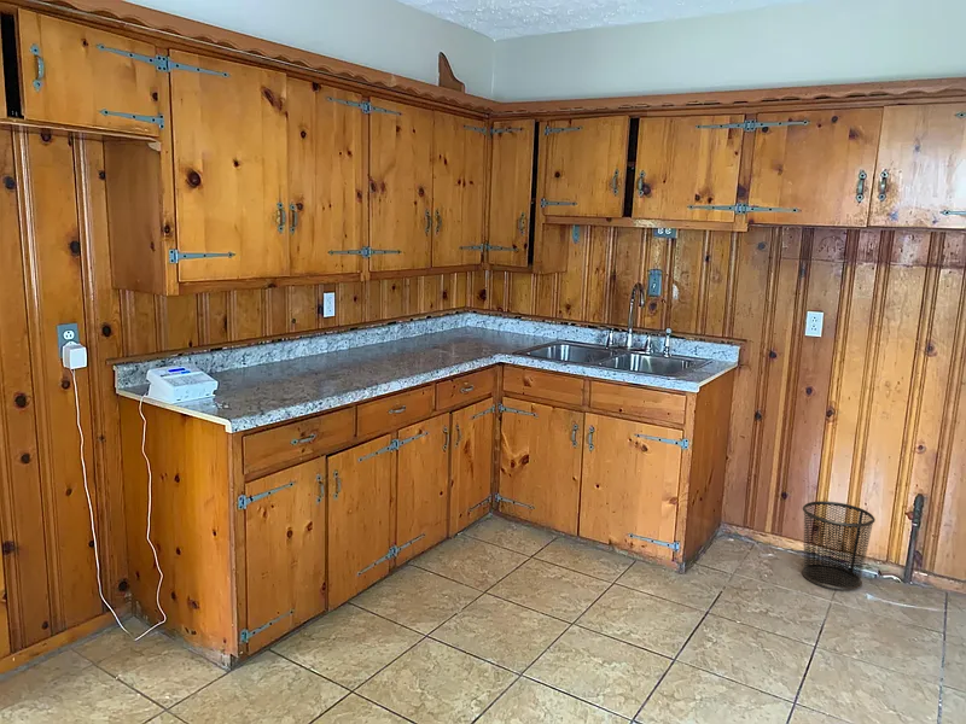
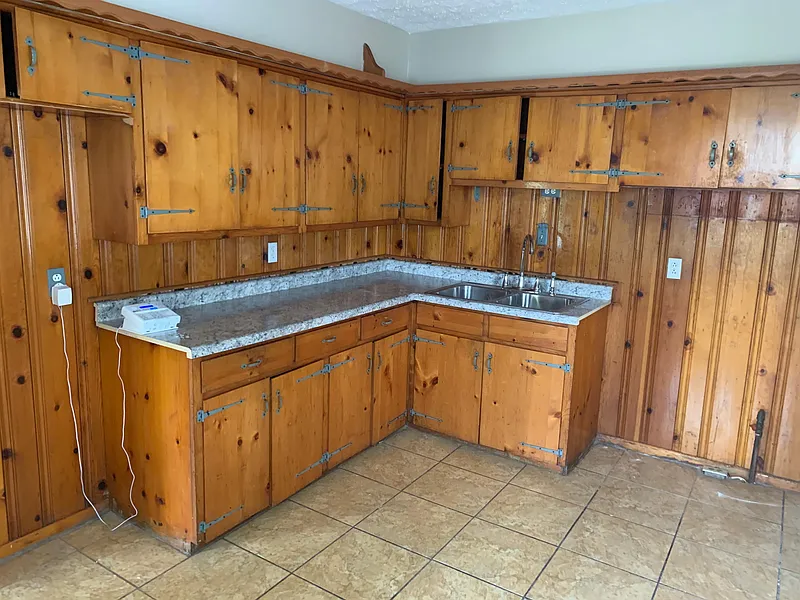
- waste bin (834, 544)
